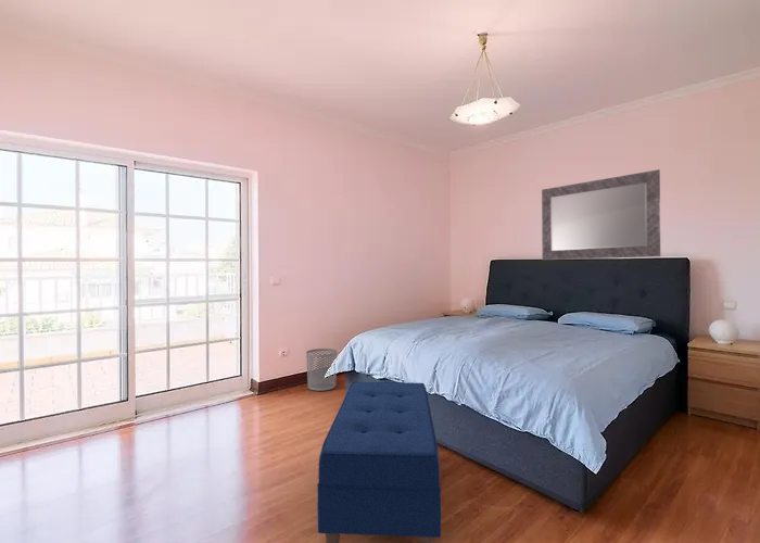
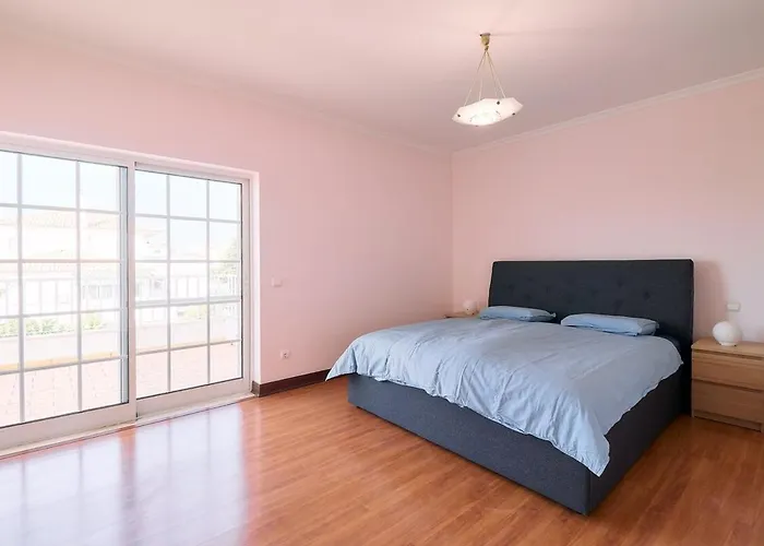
- bench (384, 454)
- mirror (595, 219)
- waste bin (321, 369)
